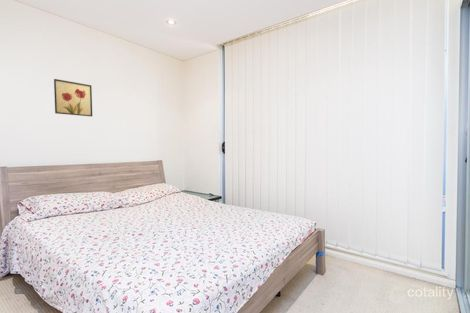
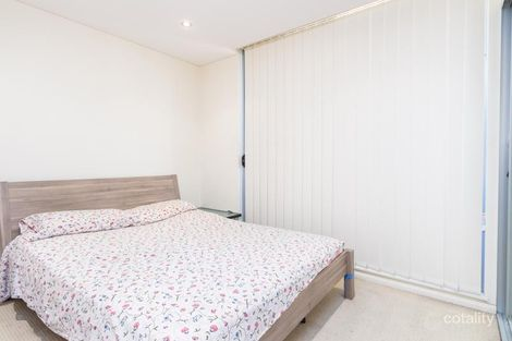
- wall art (73, 98)
